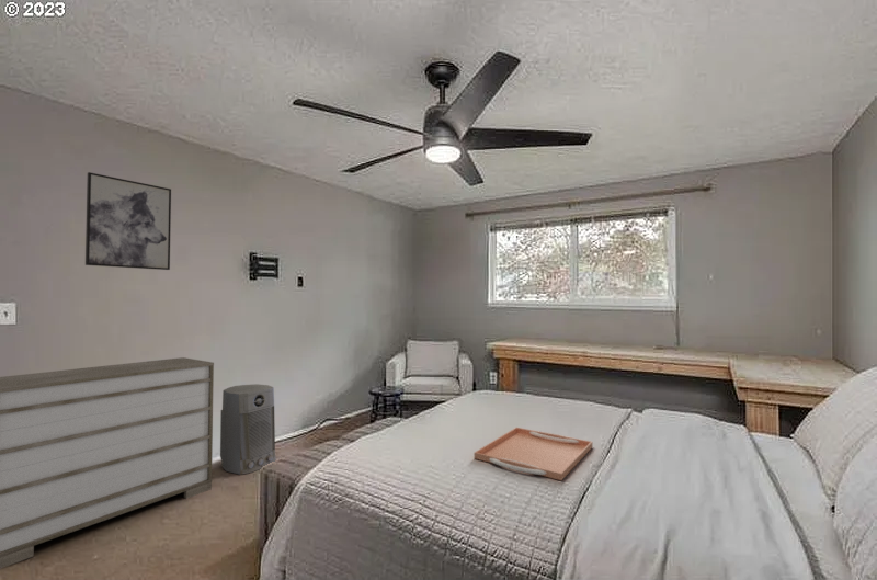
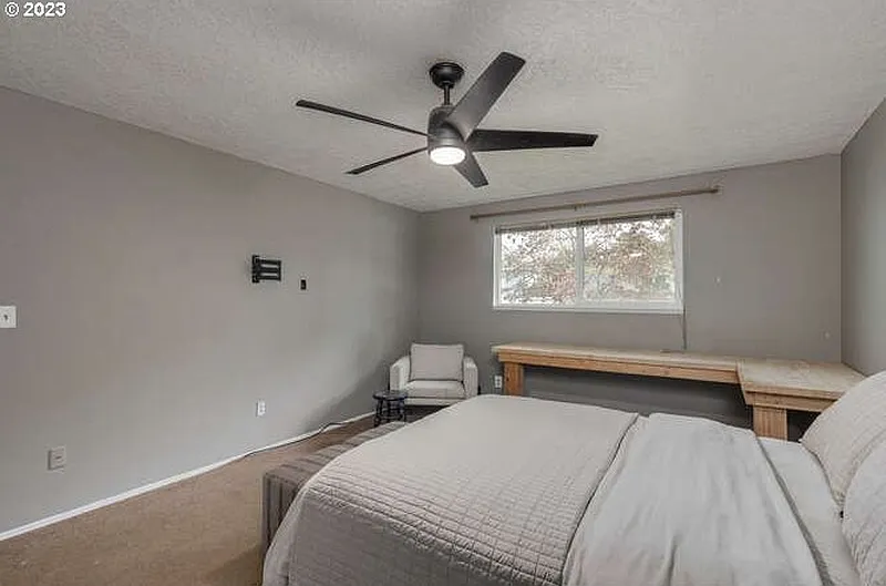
- air purifier (247, 425)
- serving tray (535, 450)
- wall art (130, 224)
- dresser (106, 441)
